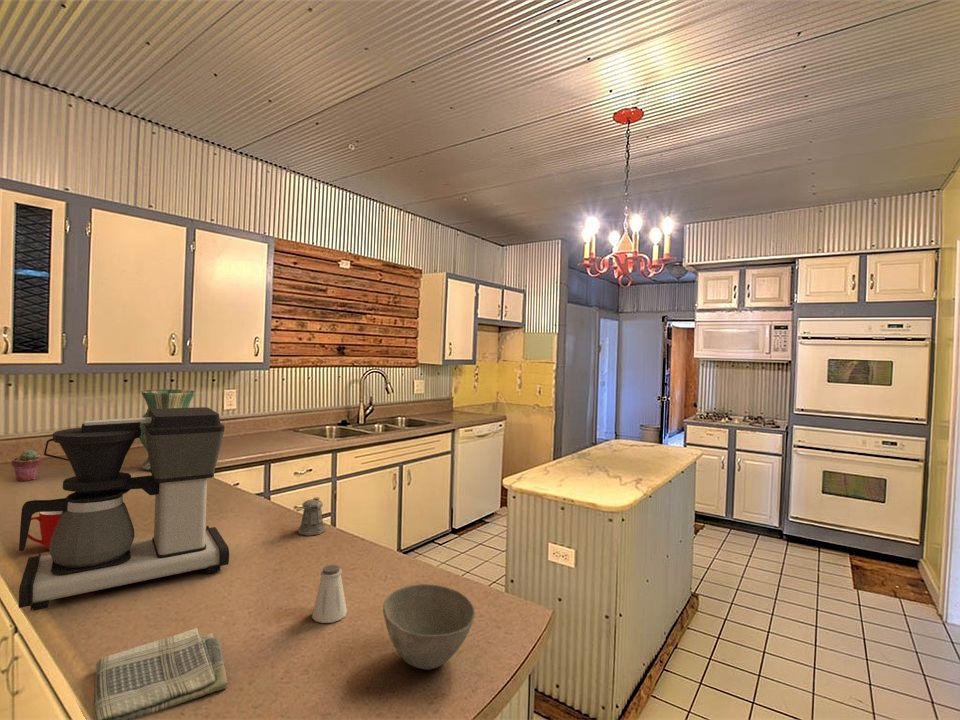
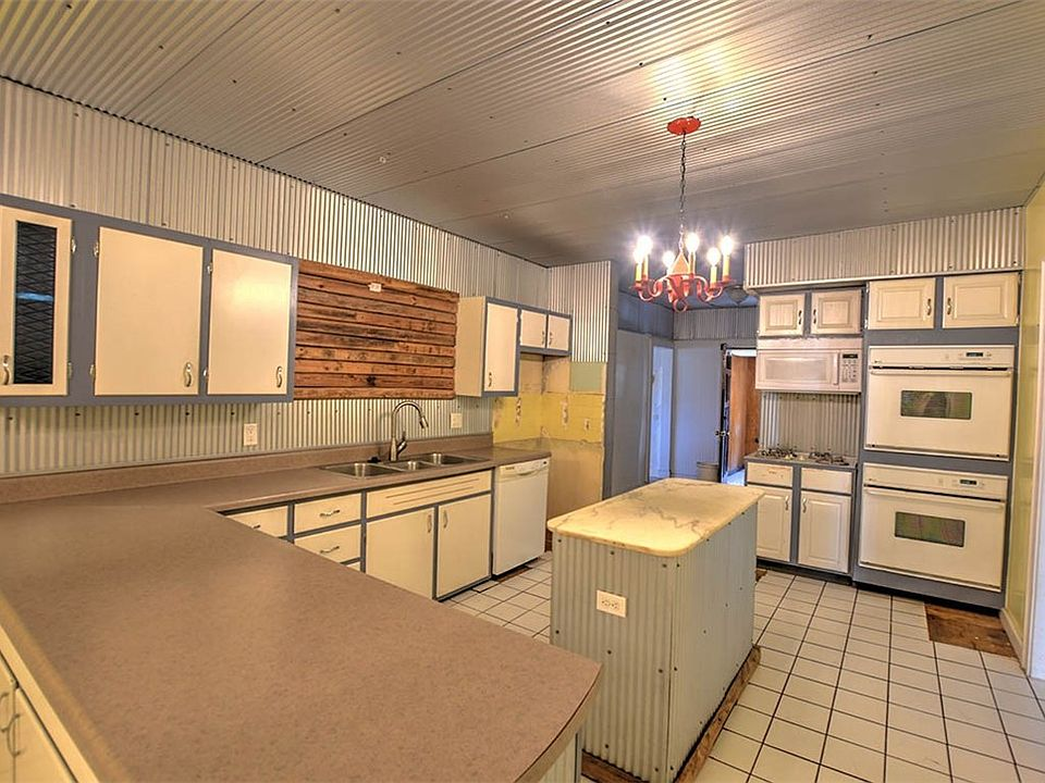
- dish towel (162, 670)
- coffee maker (128, 490)
- potted succulent (26, 464)
- vase (161, 408)
- pepper shaker (310, 515)
- saltshaker (330, 591)
- bowl (428, 632)
- mug (51, 529)
